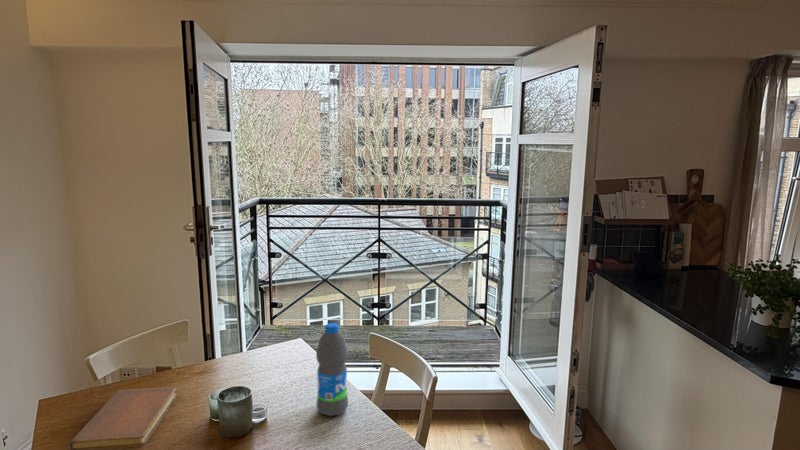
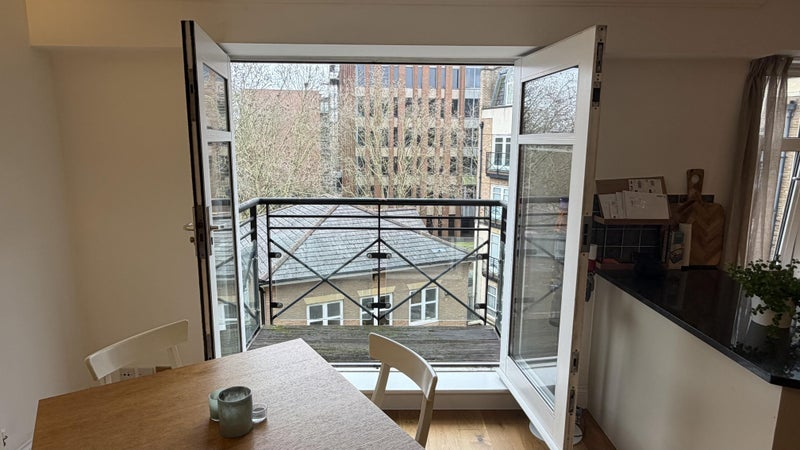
- notebook (129, 415)
- water bottle (332, 367)
